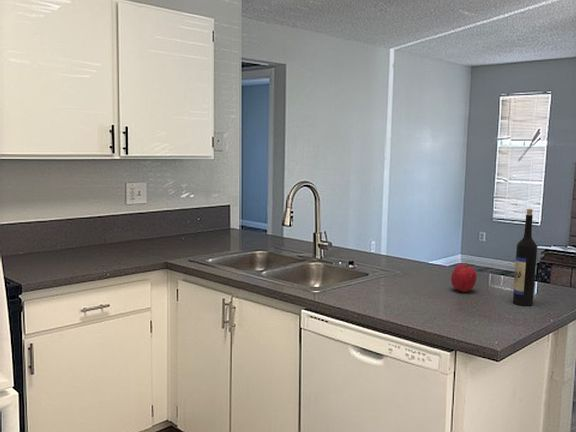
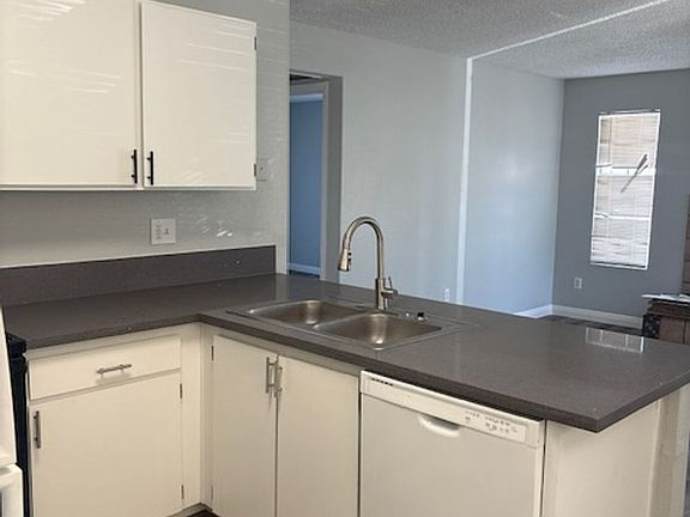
- fruit (464, 276)
- wine bottle (526, 256)
